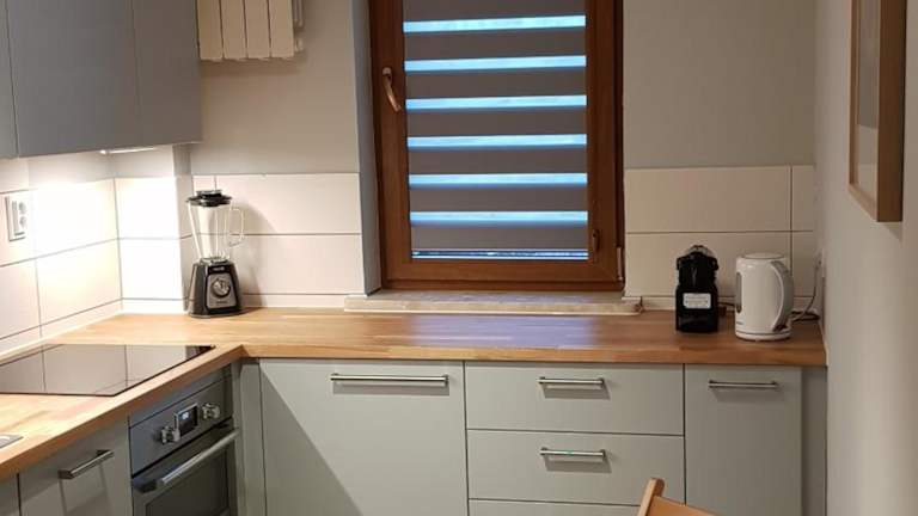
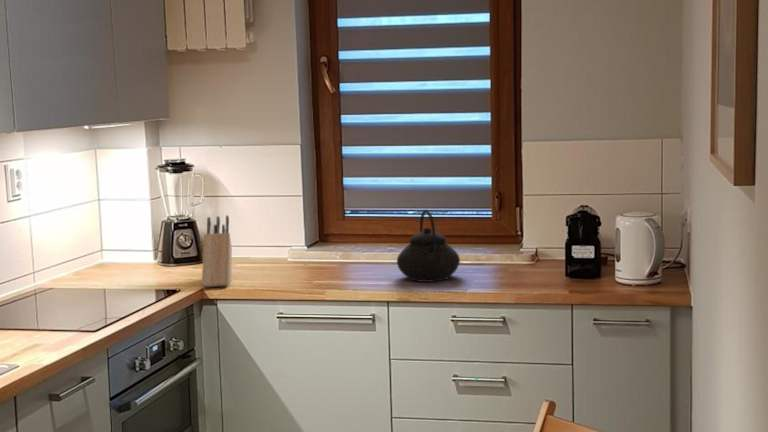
+ teapot (429, 245)
+ knife block (216, 249)
